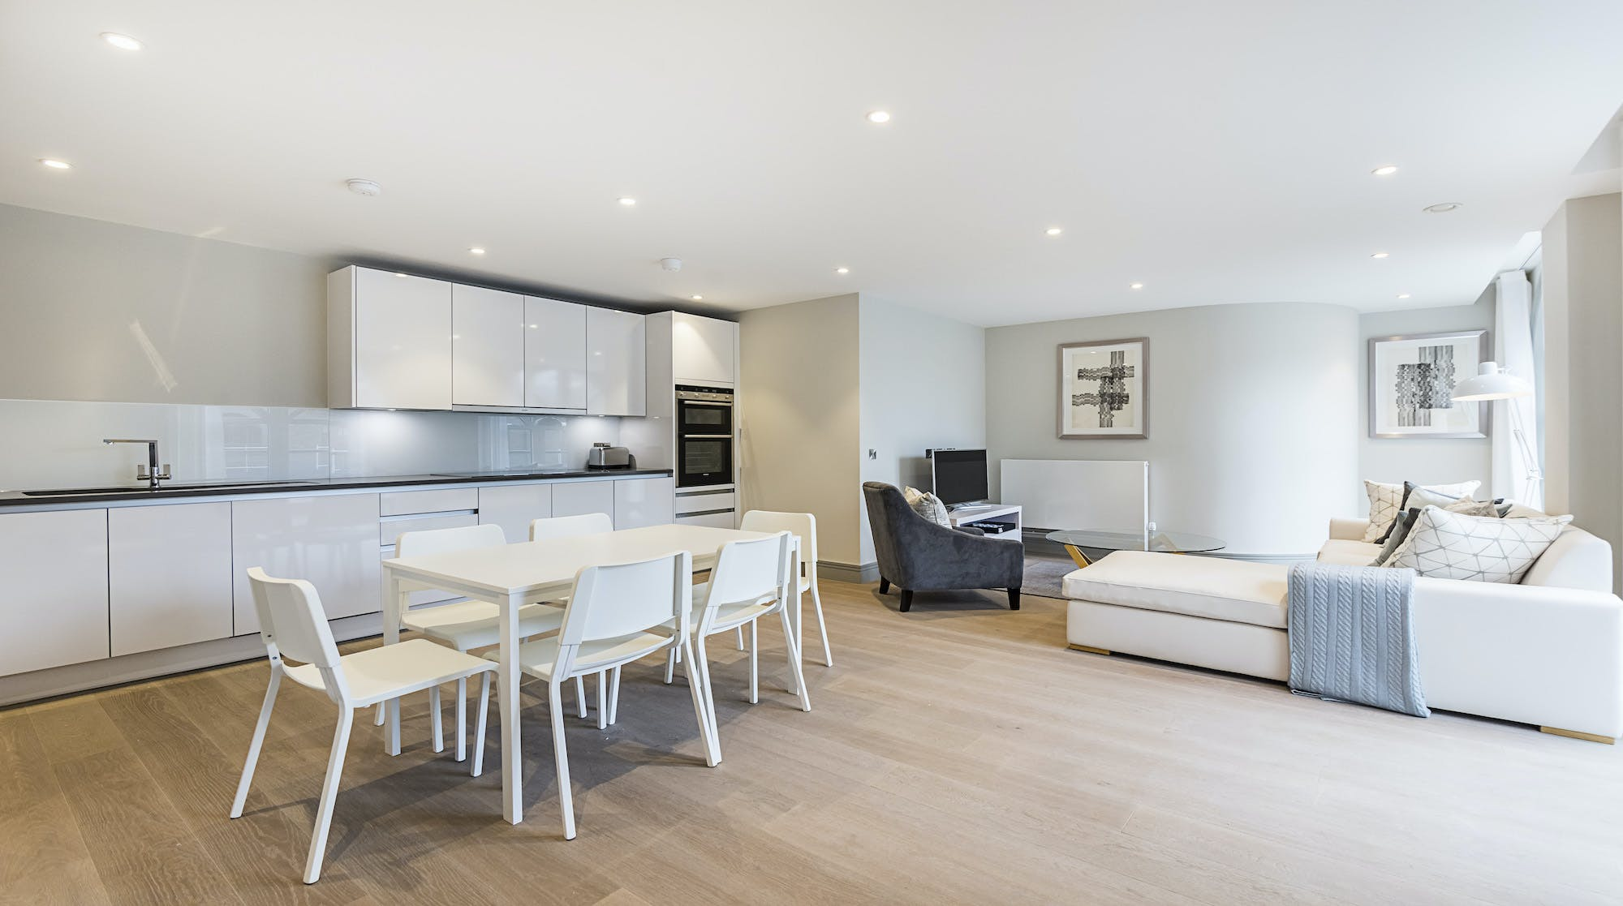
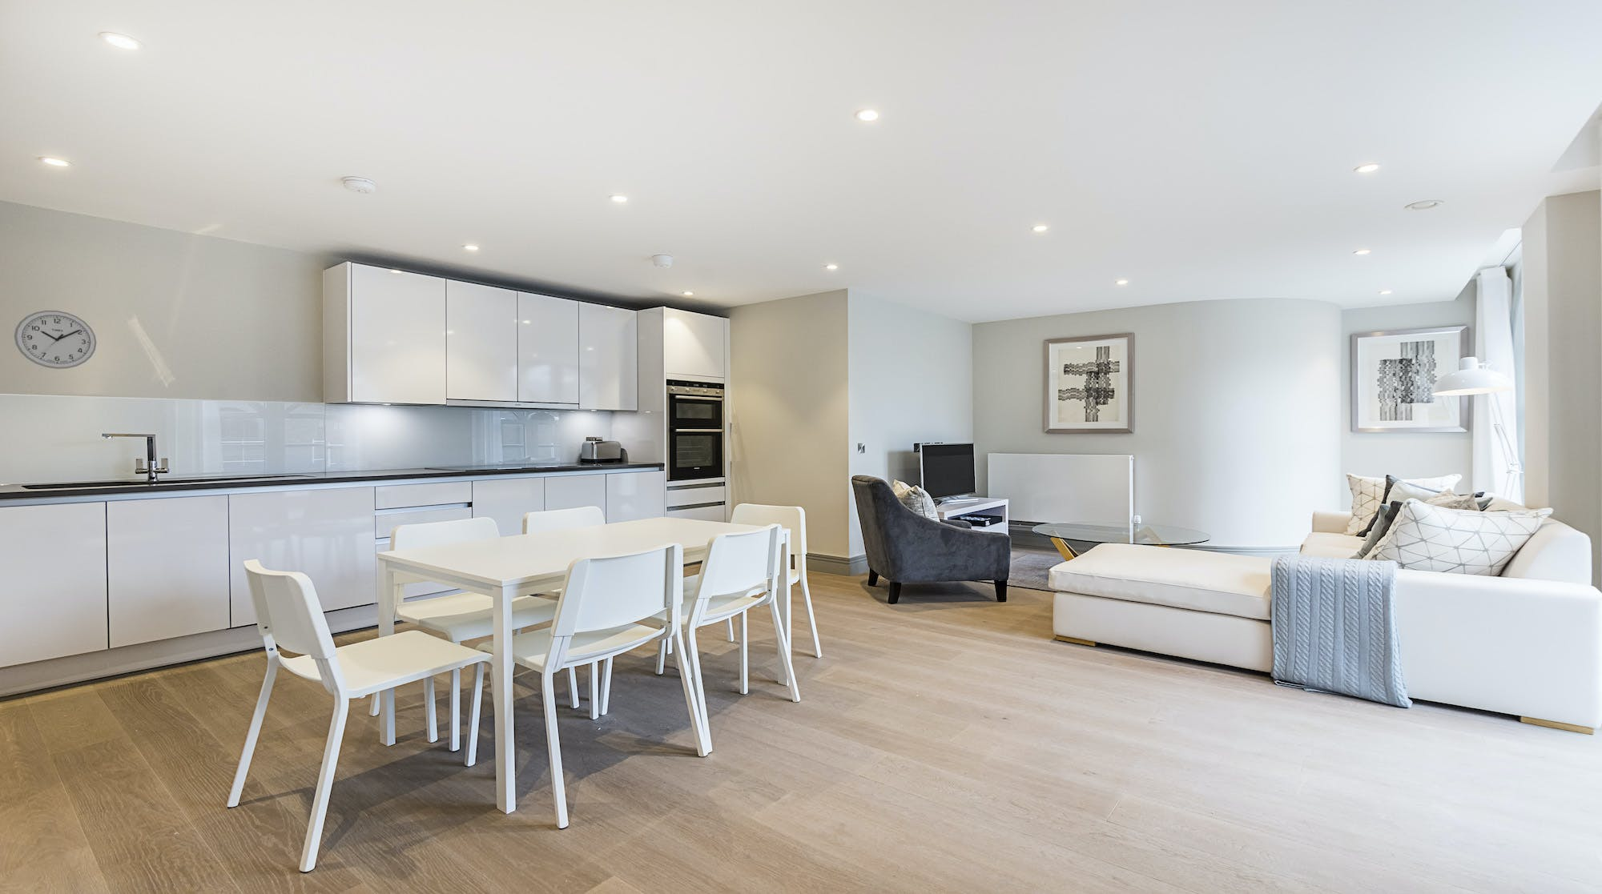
+ wall clock (56, 340)
